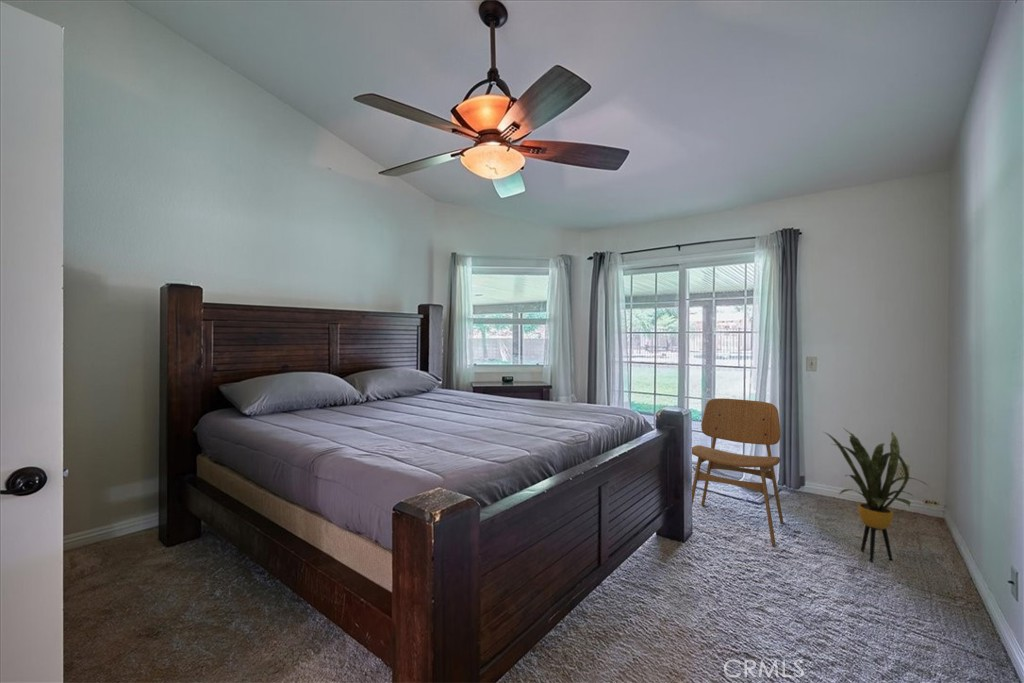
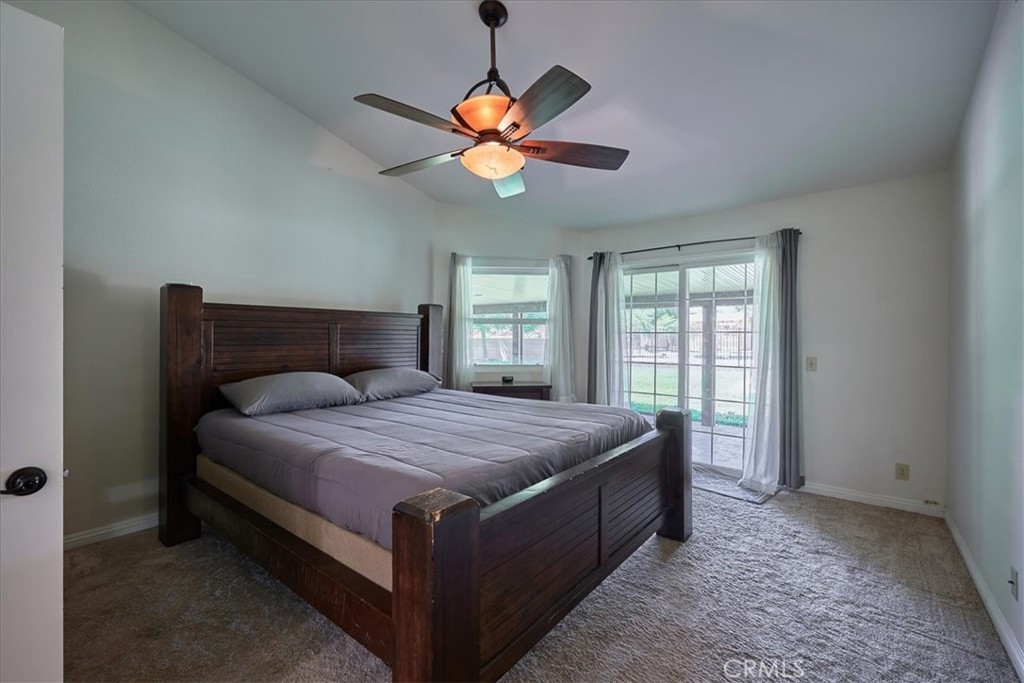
- dining chair (735, 463)
- house plant (866, 492)
